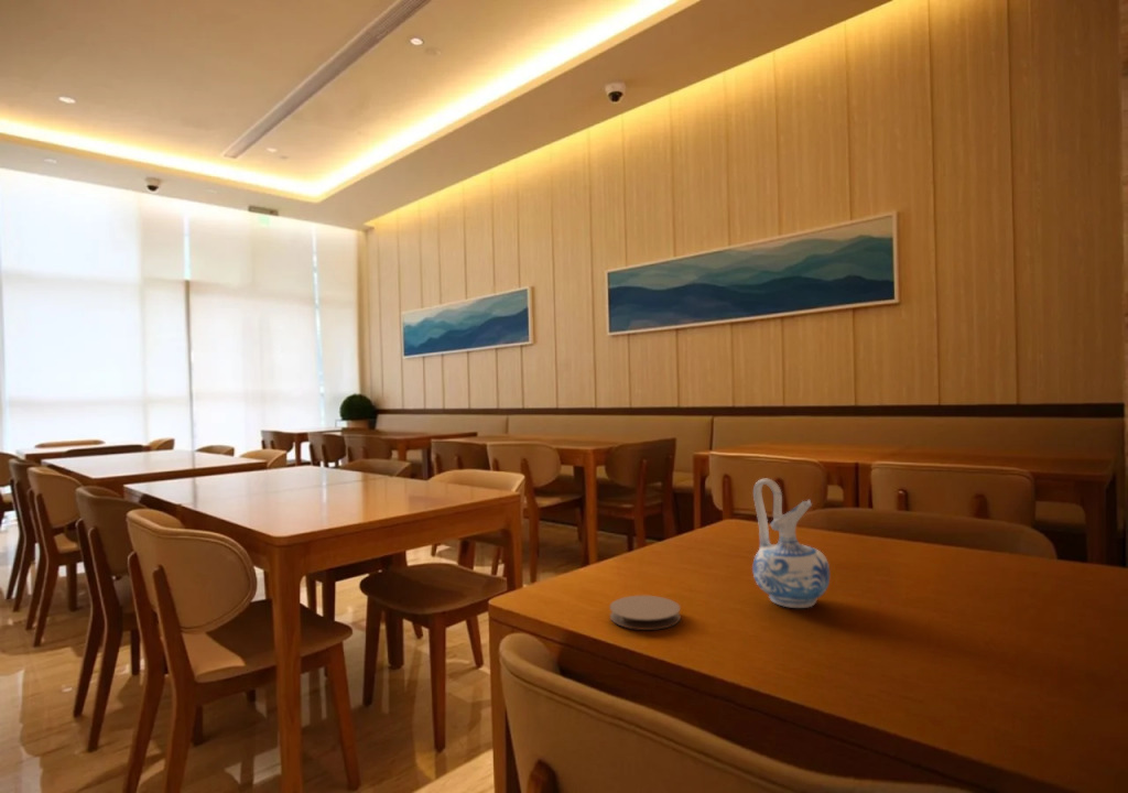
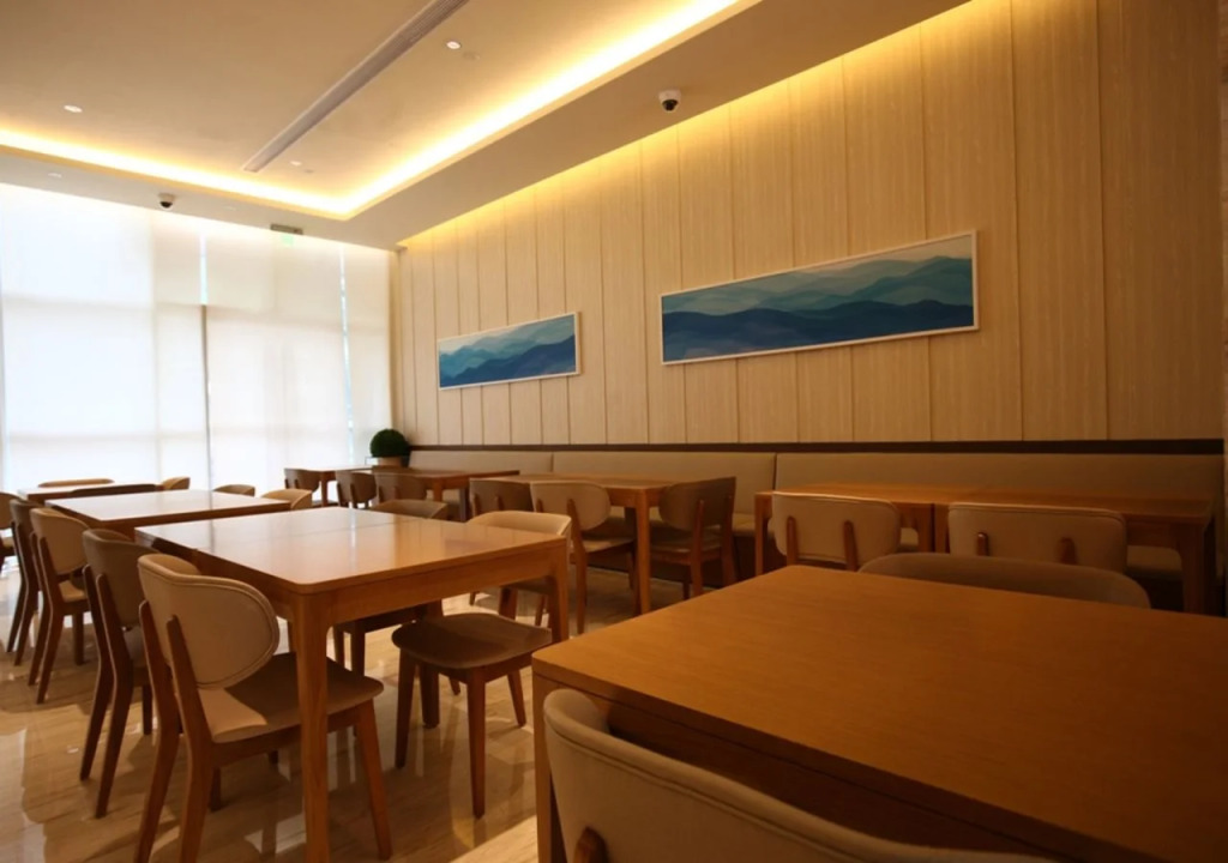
- ceramic pitcher (789, 540)
- coaster (644, 611)
